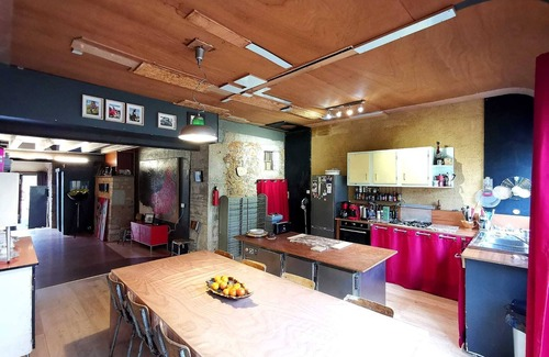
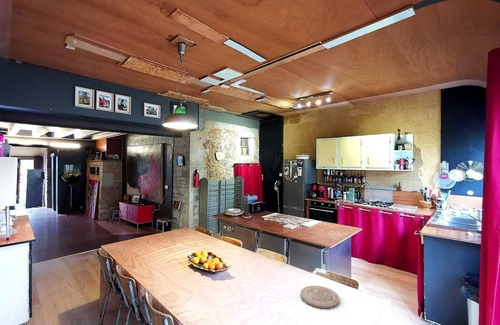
+ plate (319, 296)
